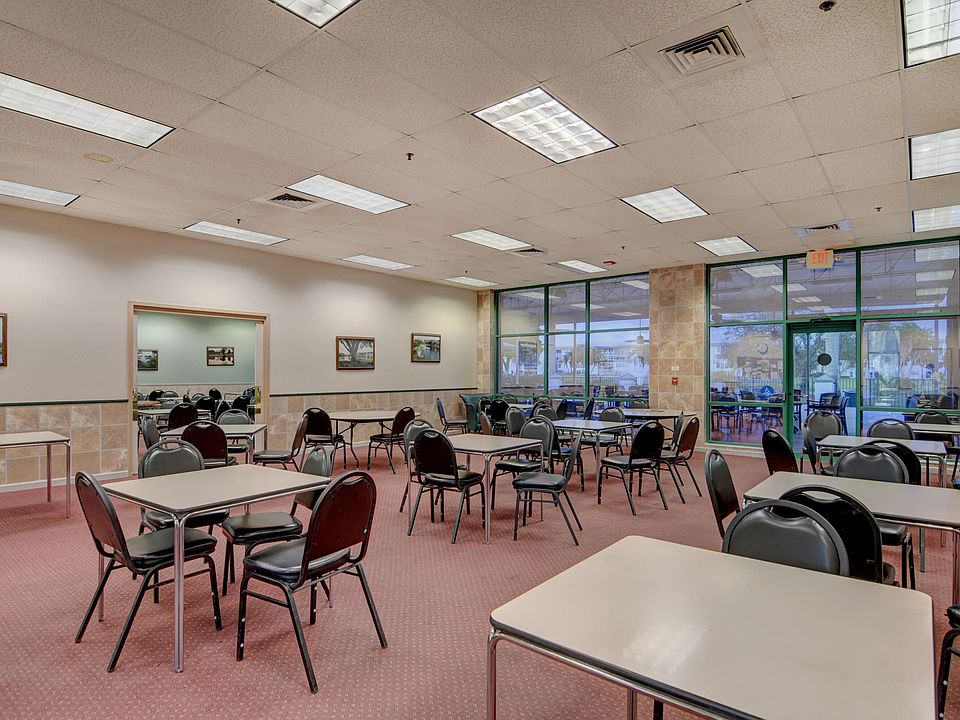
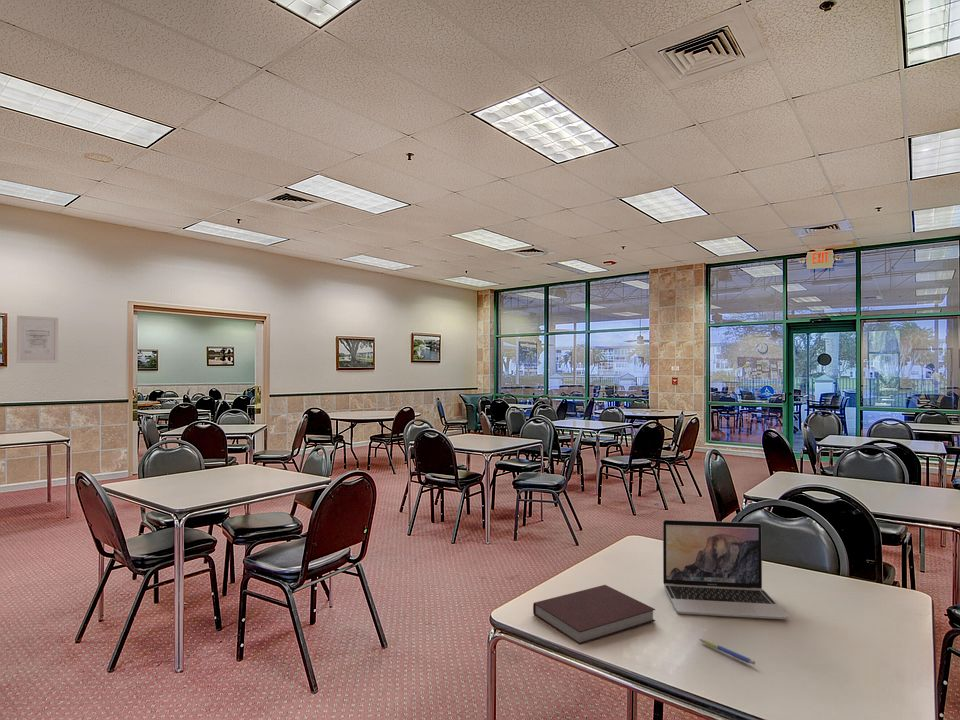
+ wall art (37, 339)
+ laptop (721, 566)
+ notebook (593, 611)
+ pen (725, 650)
